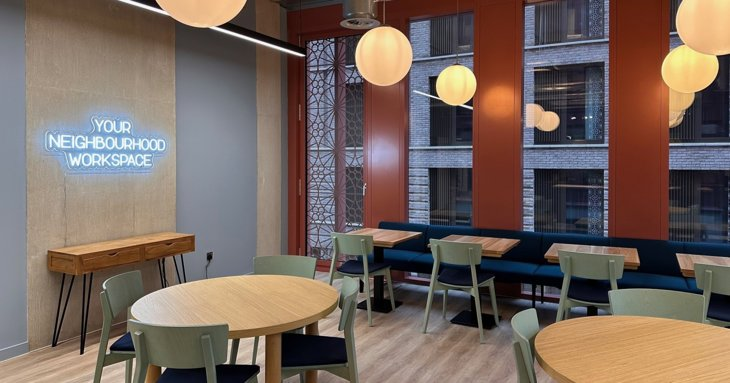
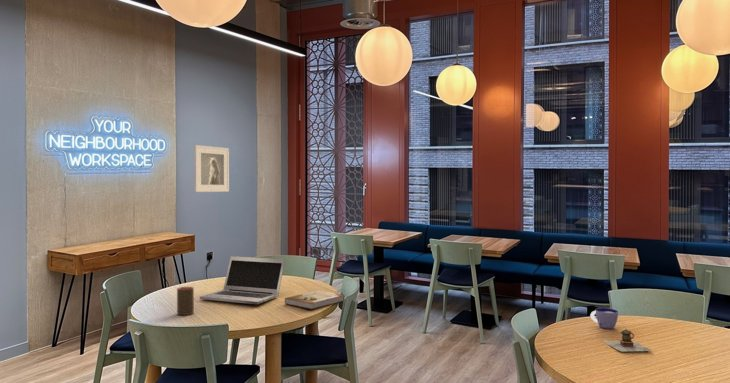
+ laptop (243, 279)
+ teapot (626, 337)
+ cup (603, 318)
+ cup (185, 300)
+ book (314, 299)
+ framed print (212, 169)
